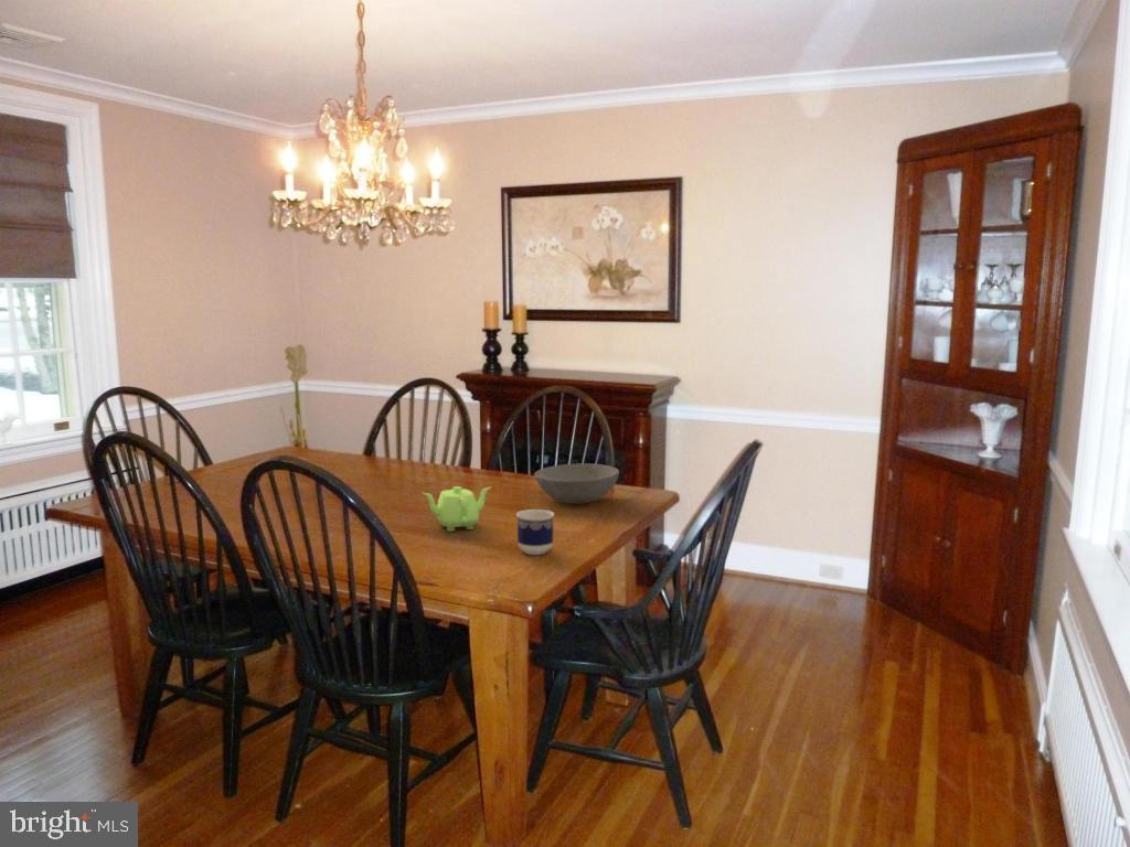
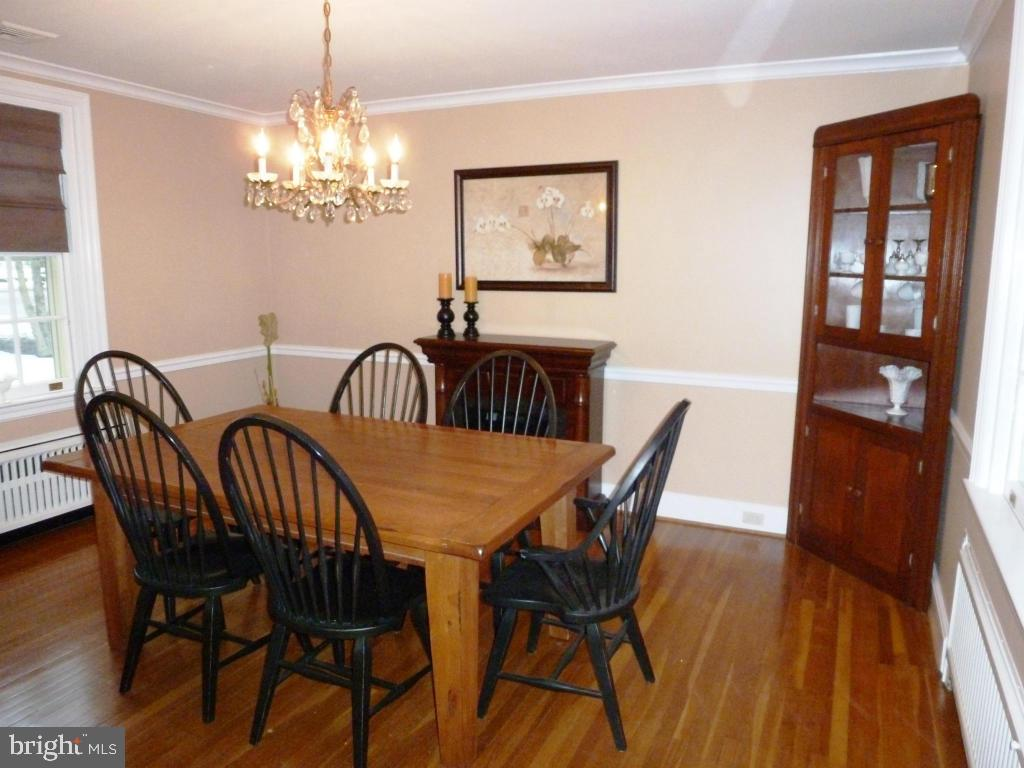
- cup (532, 530)
- bowl (576, 485)
- teapot (457, 506)
